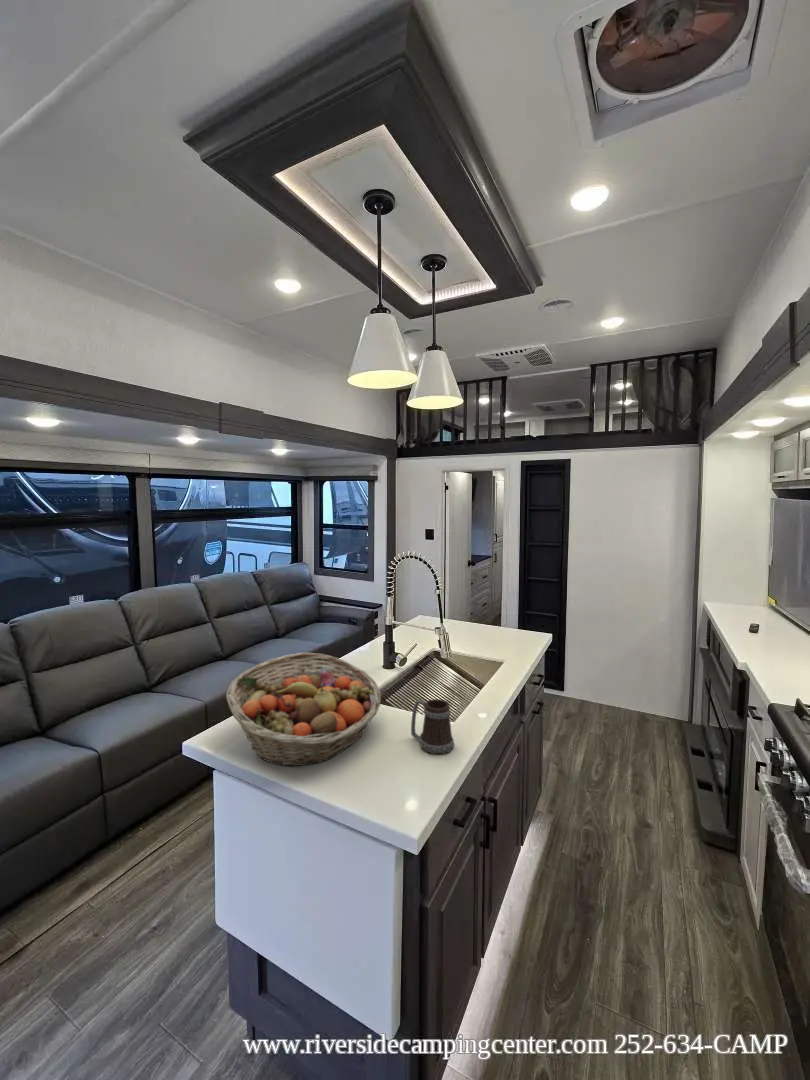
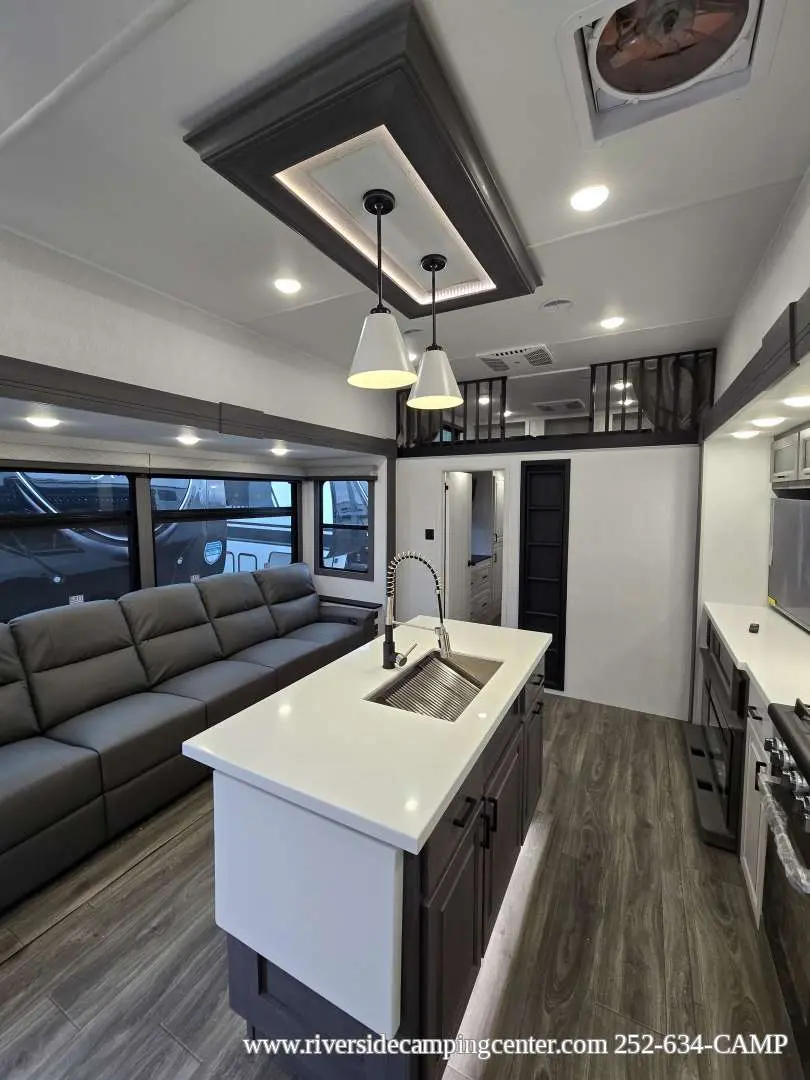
- fruit basket (308, 703)
- mug (431, 723)
